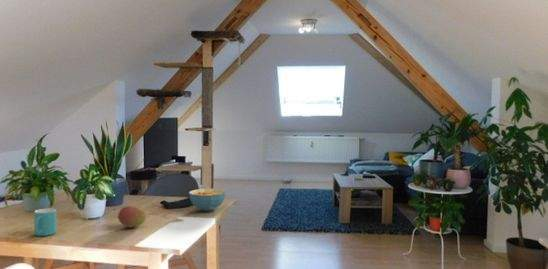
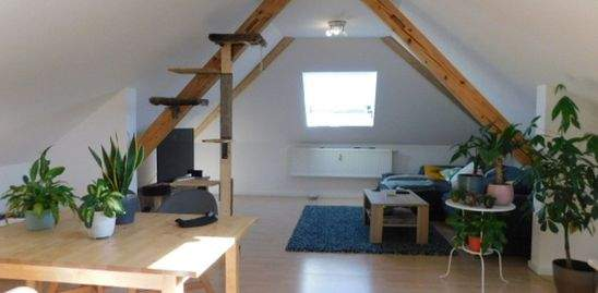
- mug (43, 223)
- fruit (131, 216)
- cereal bowl (207, 200)
